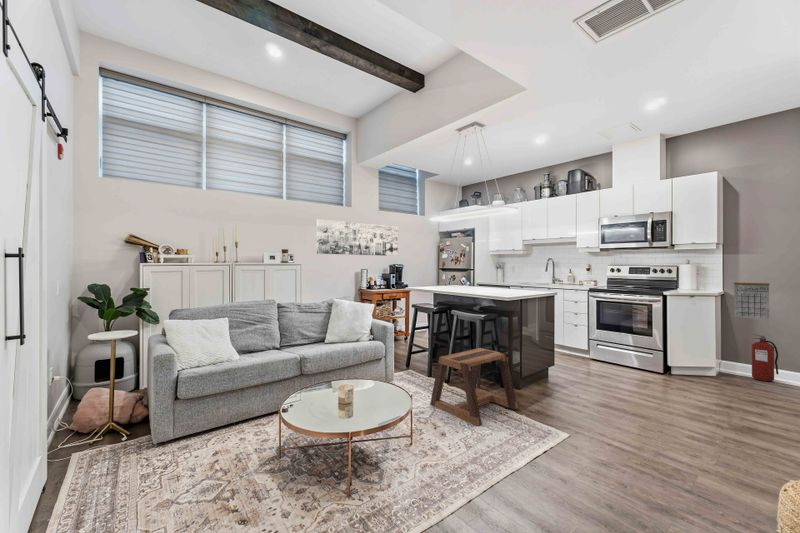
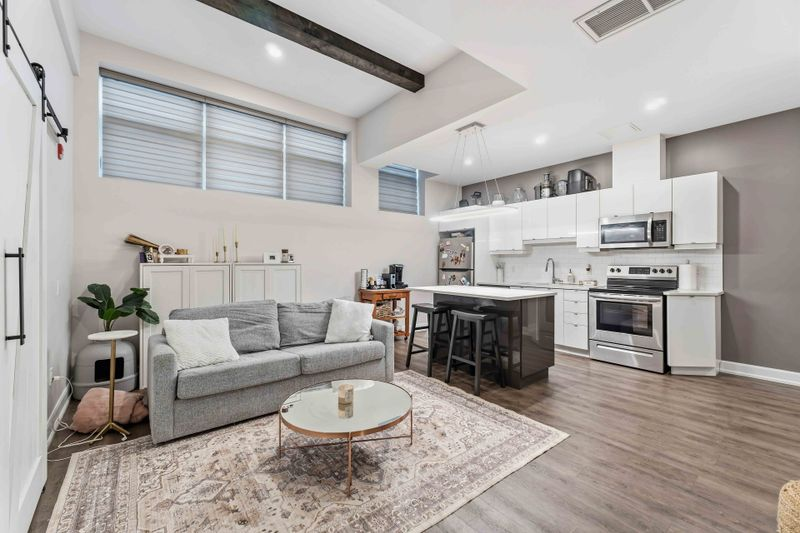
- calendar (751, 296)
- stool (473, 380)
- wall art (360, 239)
- fire extinguisher (764, 357)
